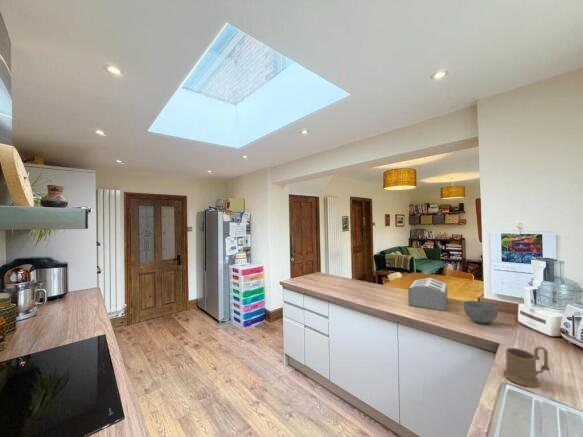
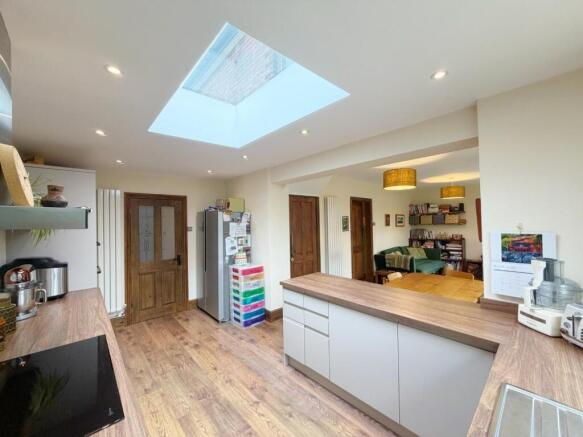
- bowl (480, 313)
- mug (525, 362)
- toaster (428, 292)
